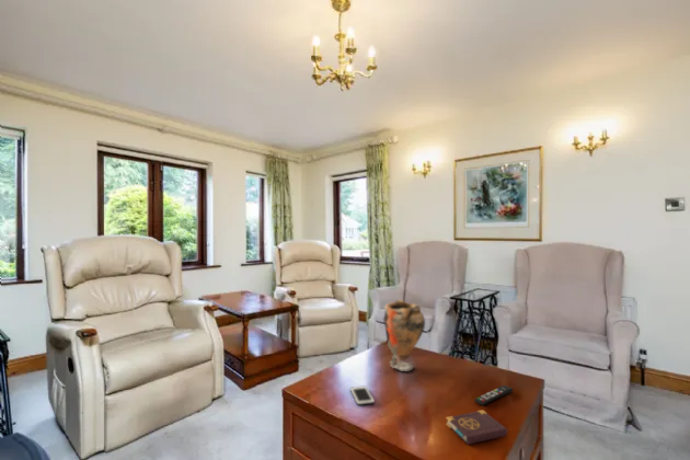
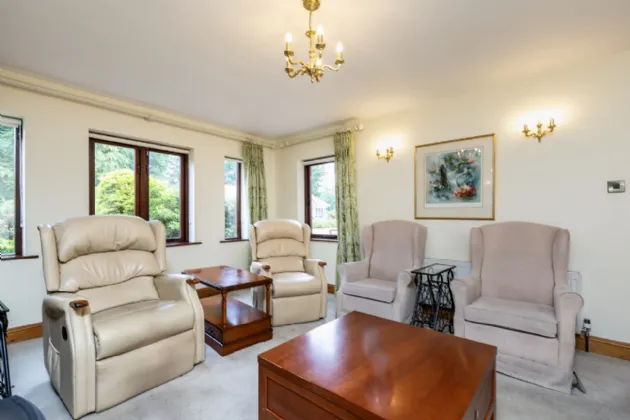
- vase (404, 334)
- cell phone (361, 394)
- remote control (494, 394)
- book (475, 426)
